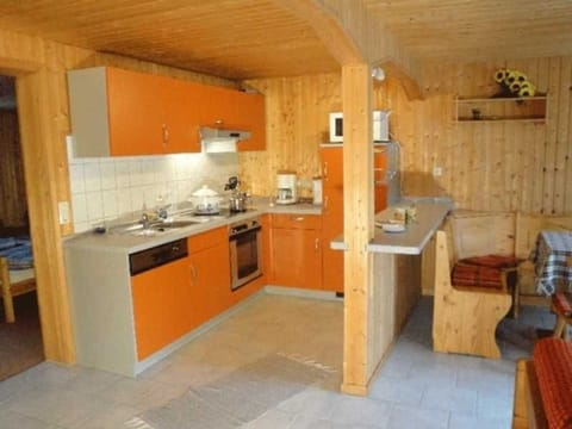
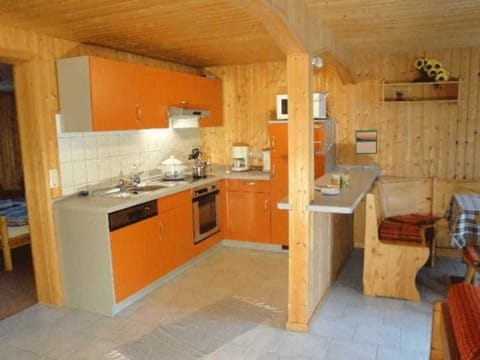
+ calendar (366, 141)
